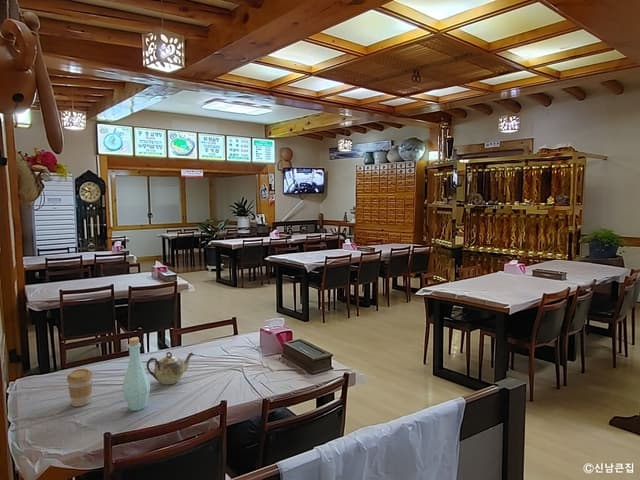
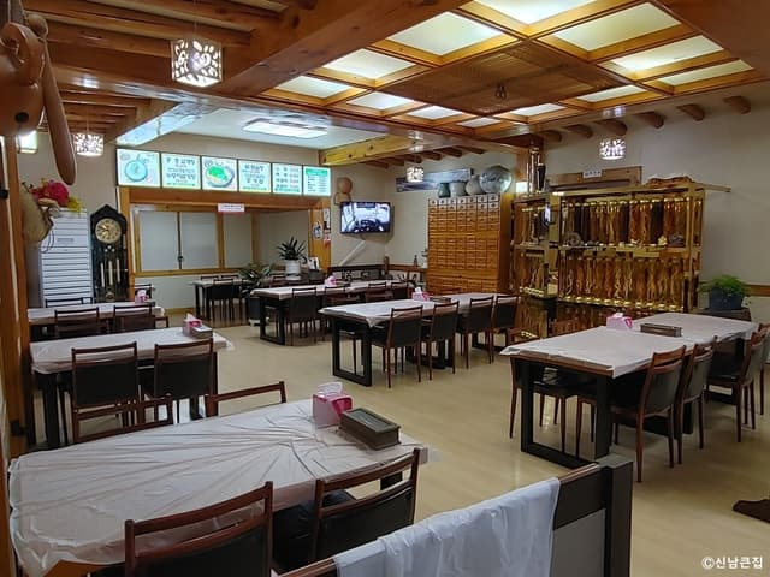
- teapot (171, 366)
- bottle (135, 373)
- coffee cup (80, 387)
